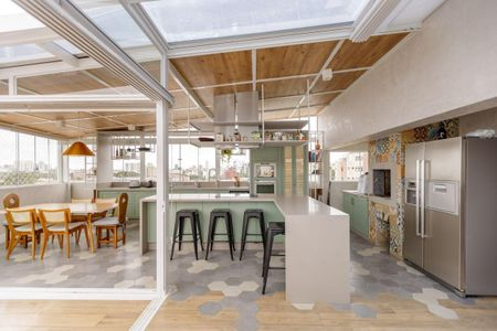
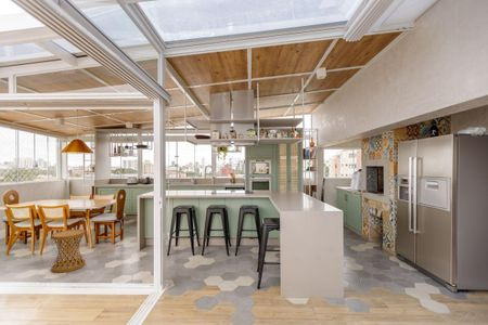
+ side table (68, 249)
